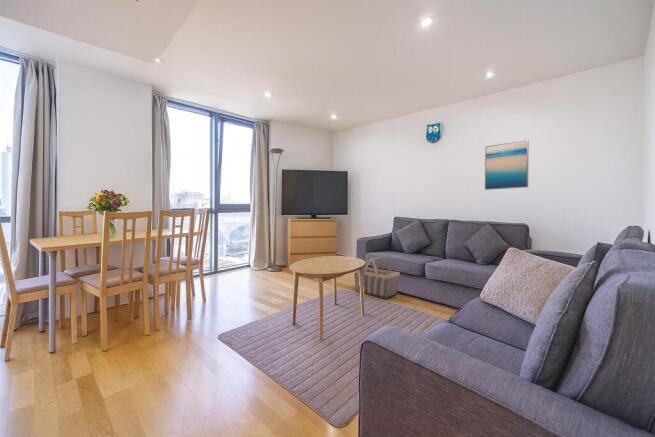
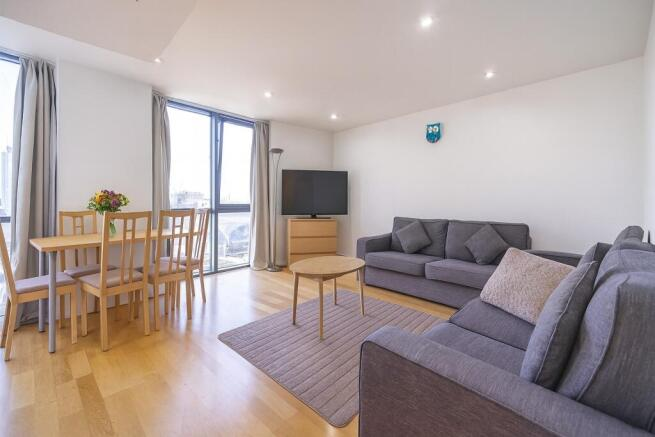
- basket (376, 275)
- wall art (505, 165)
